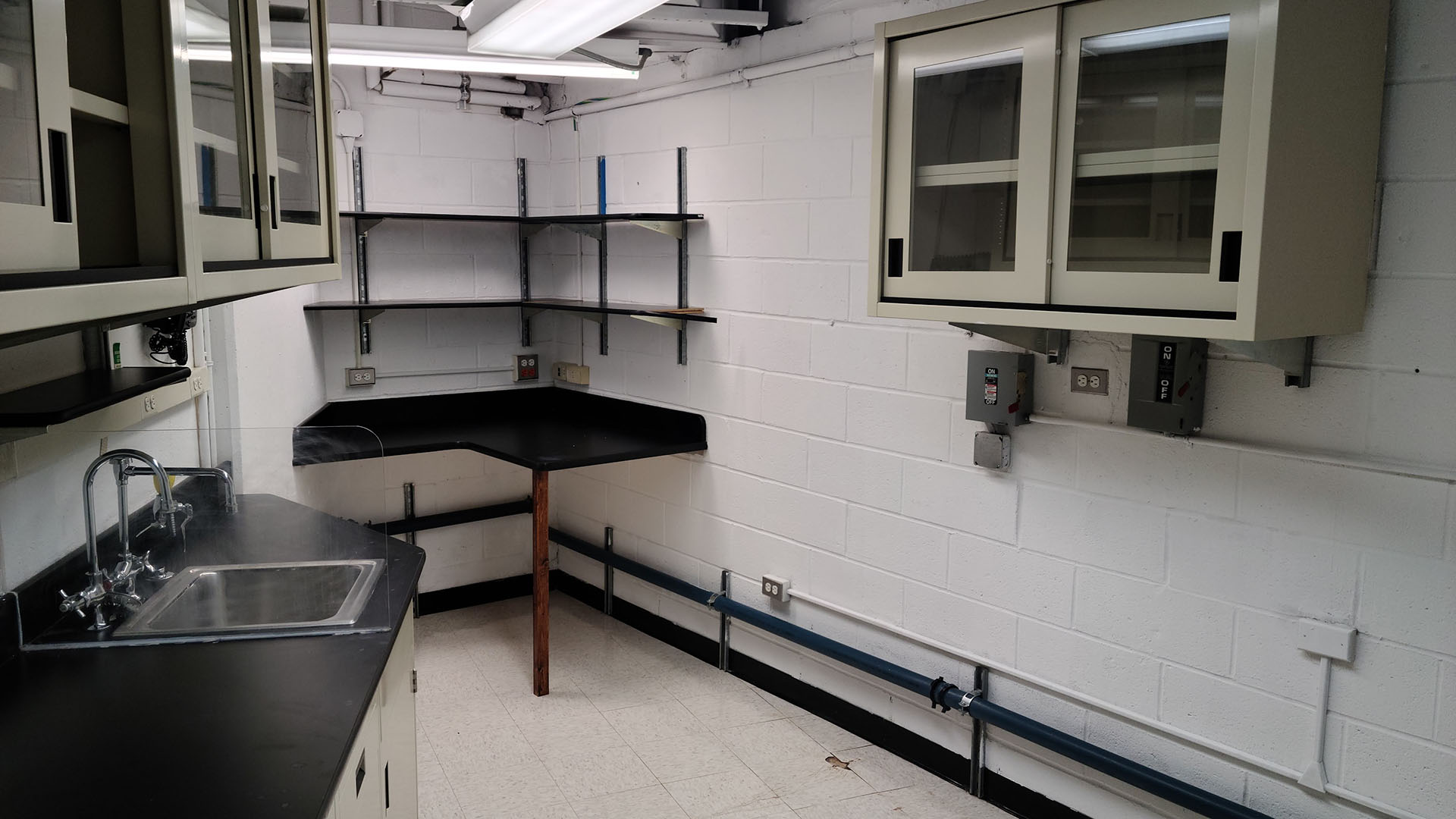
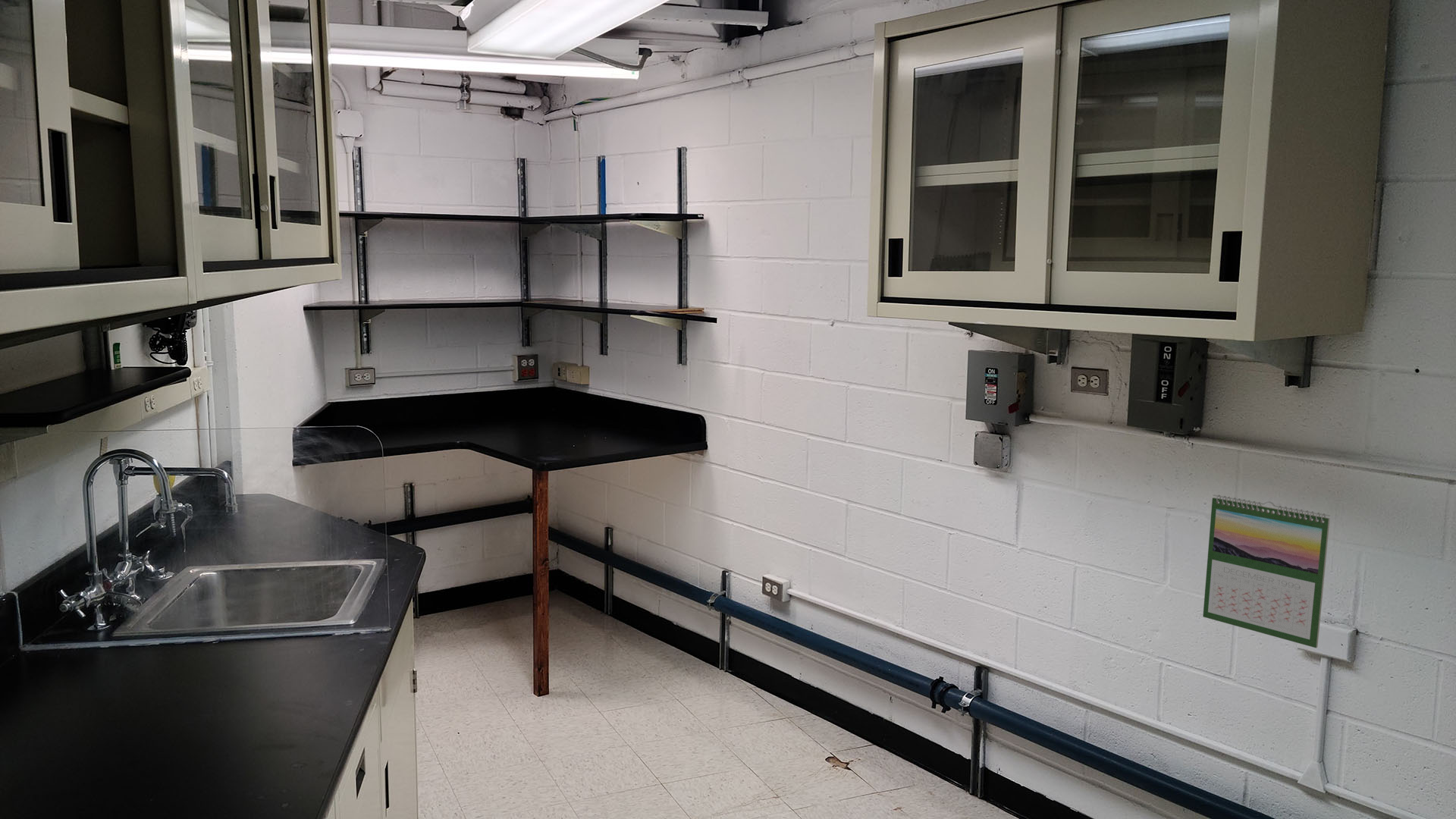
+ calendar (1263, 566)
